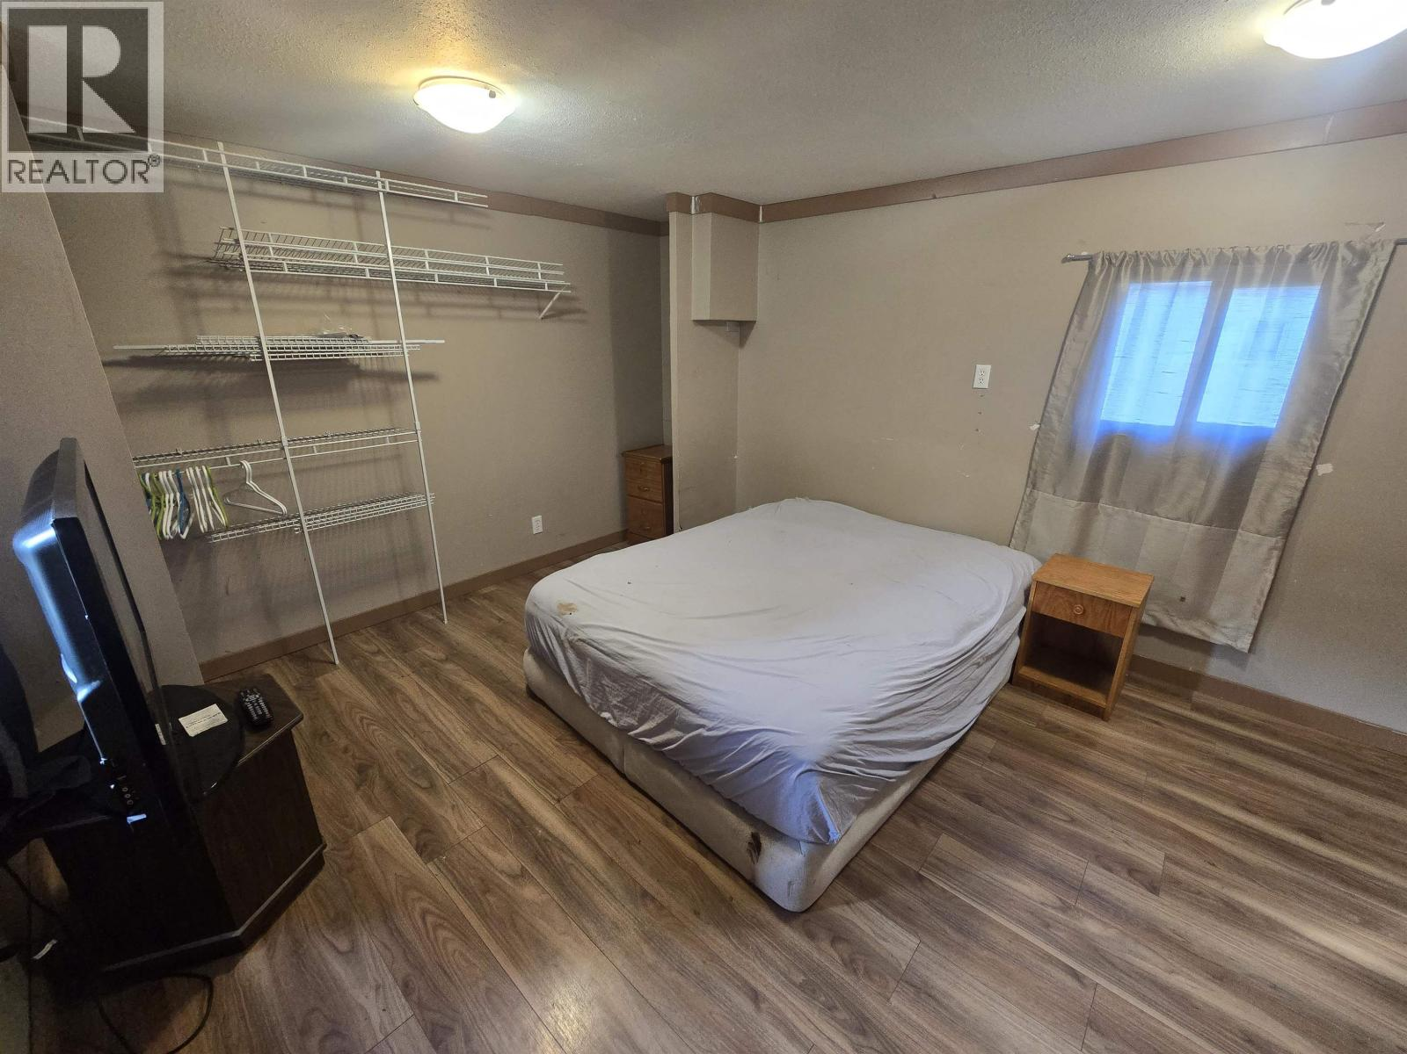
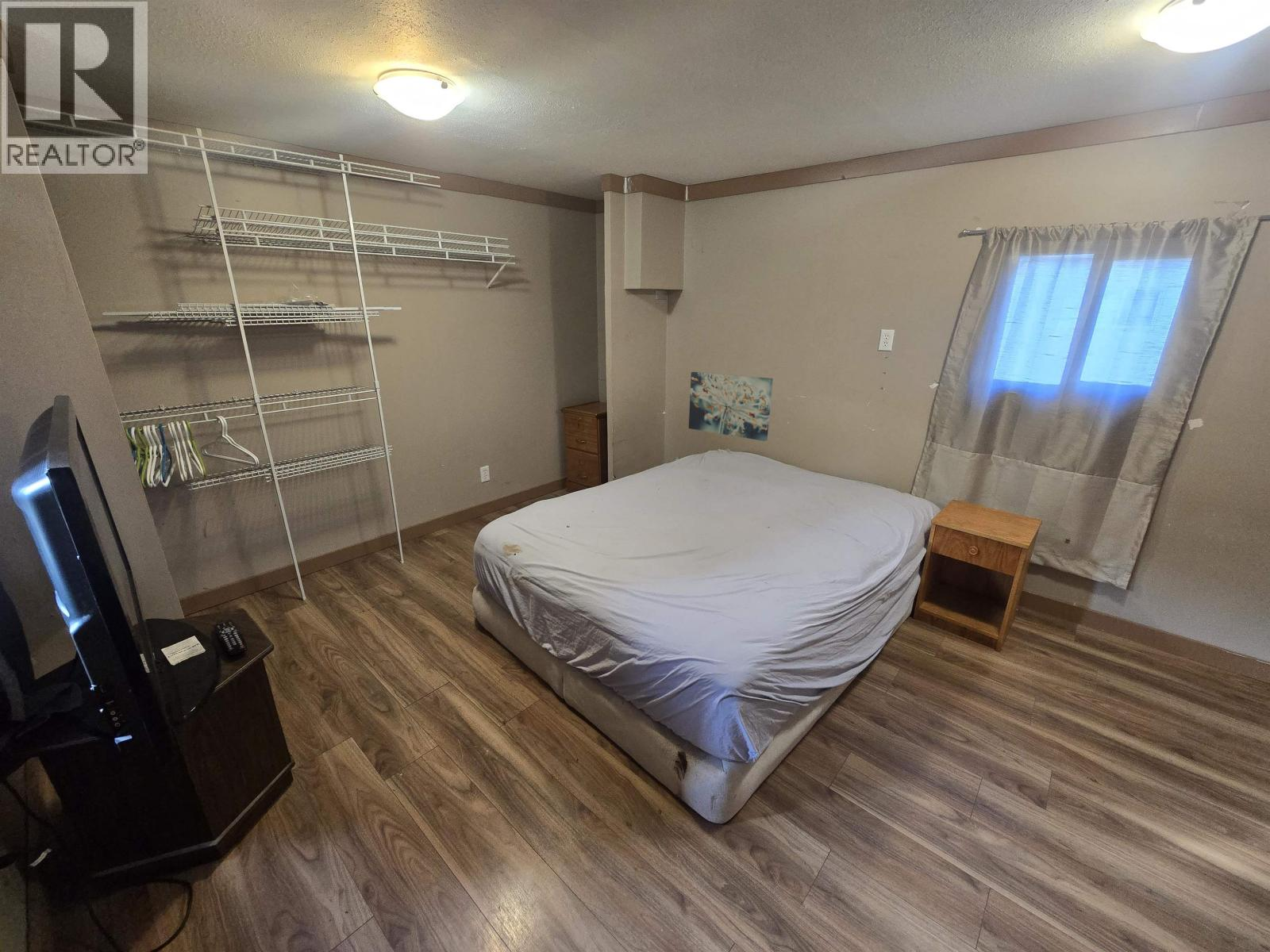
+ wall art (728, 405)
